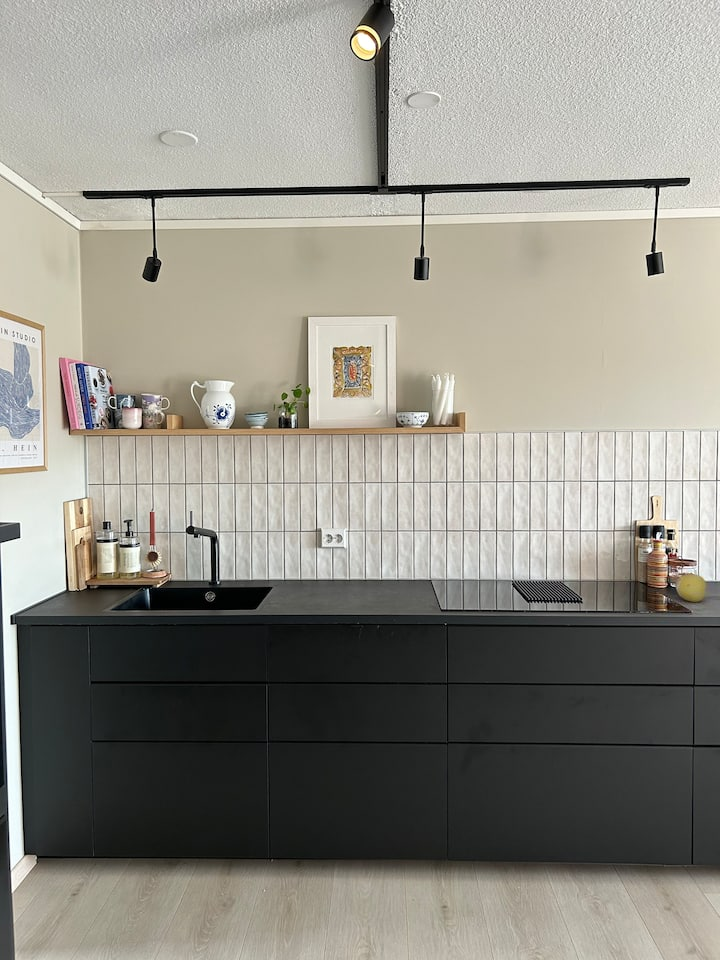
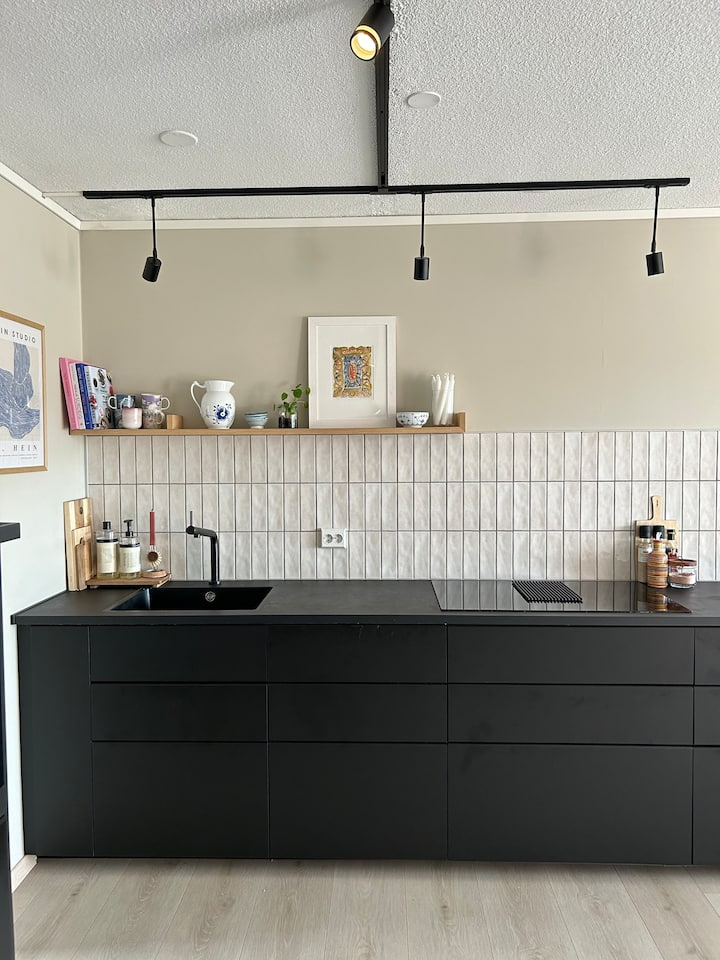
- fruit (690, 587)
